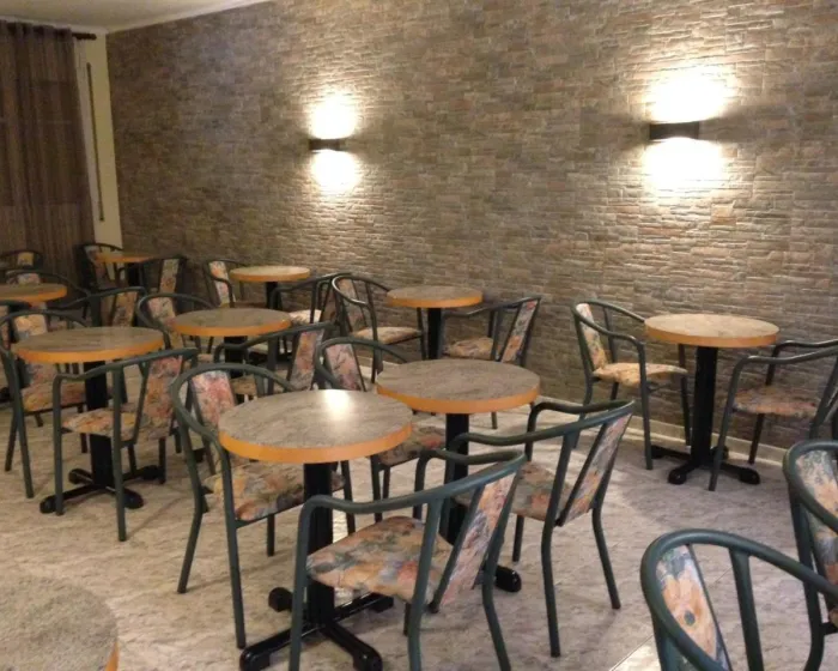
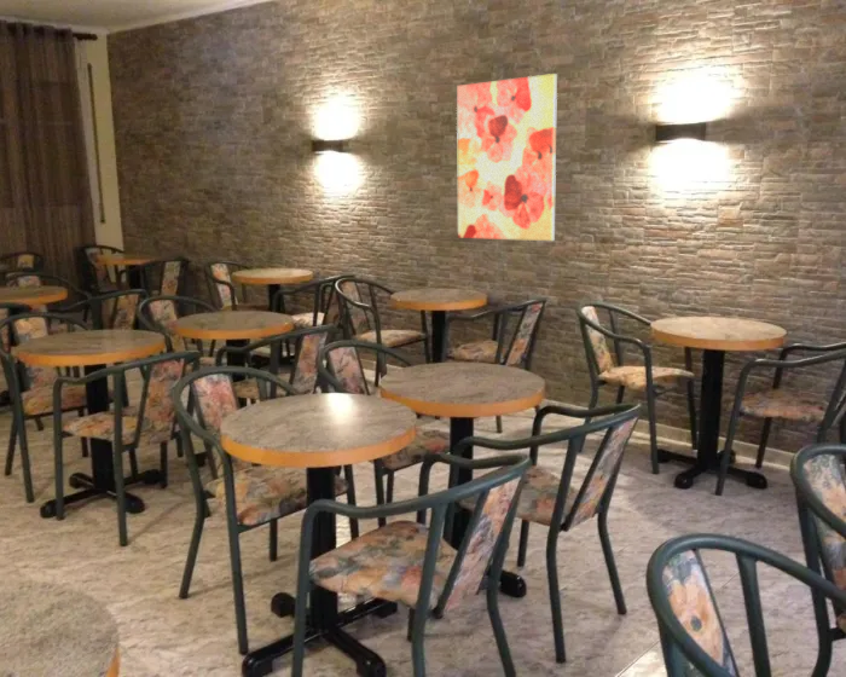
+ wall art (504, 161)
